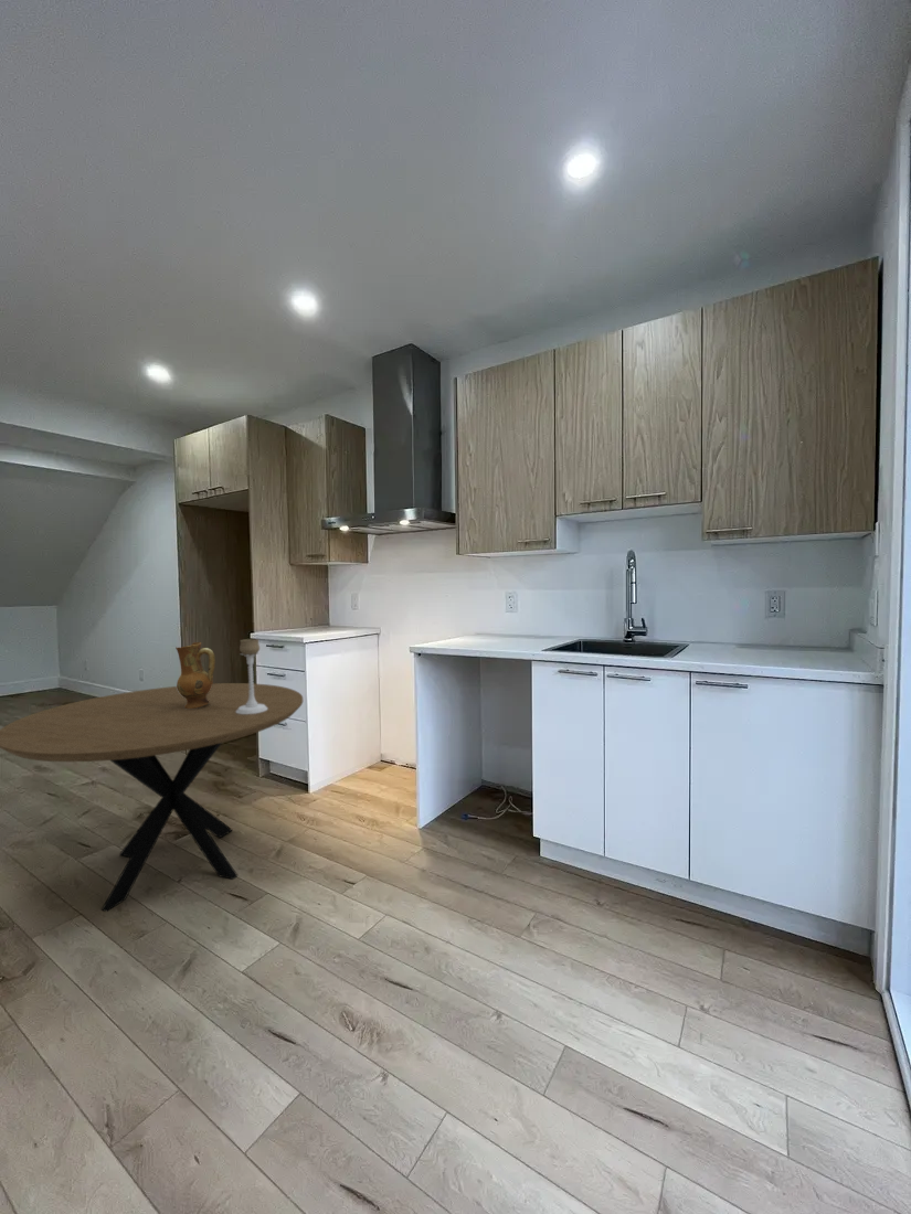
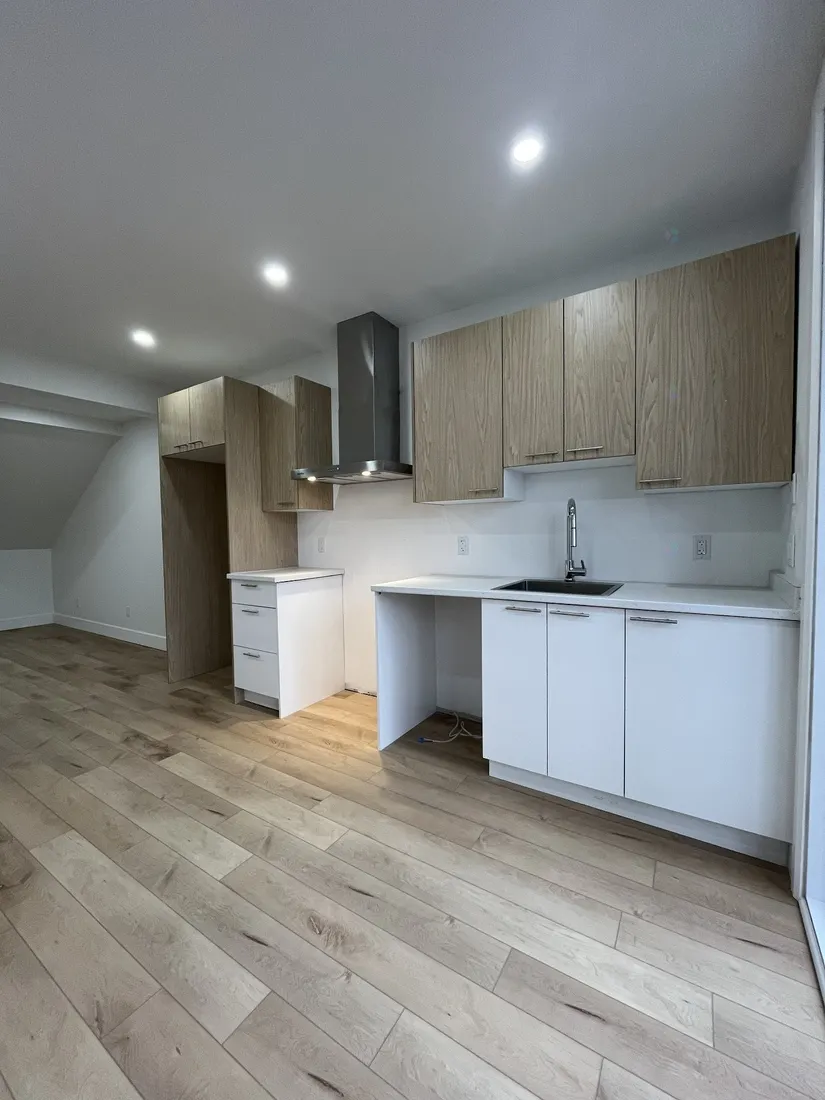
- dining table (172, 787)
- candle holder (251, 674)
- ceramic jug (197, 673)
